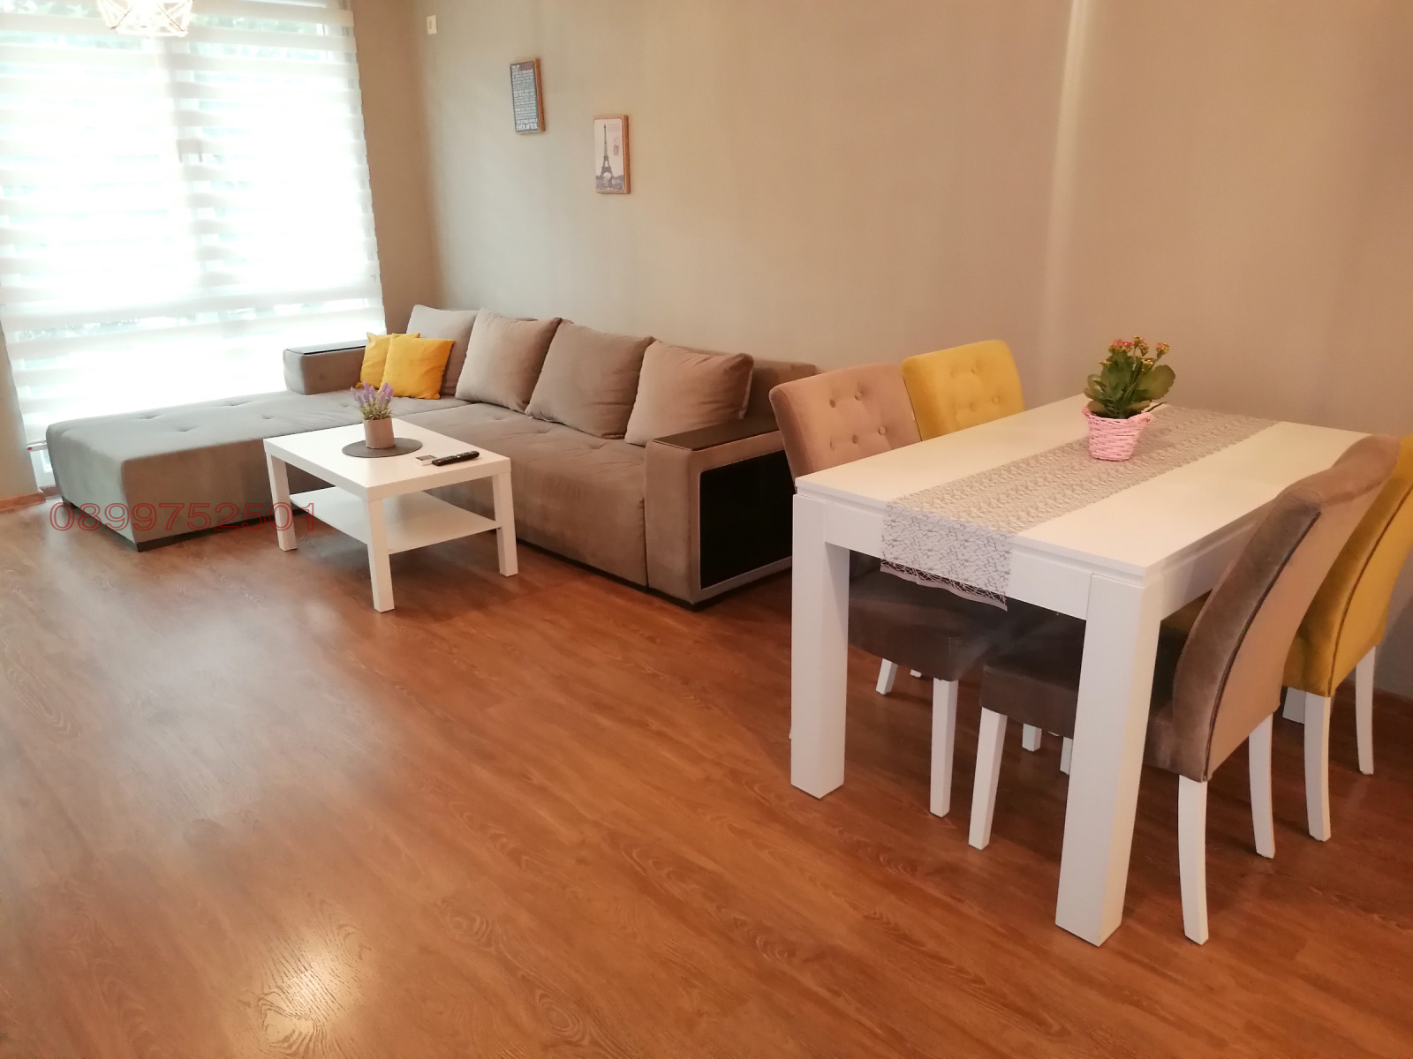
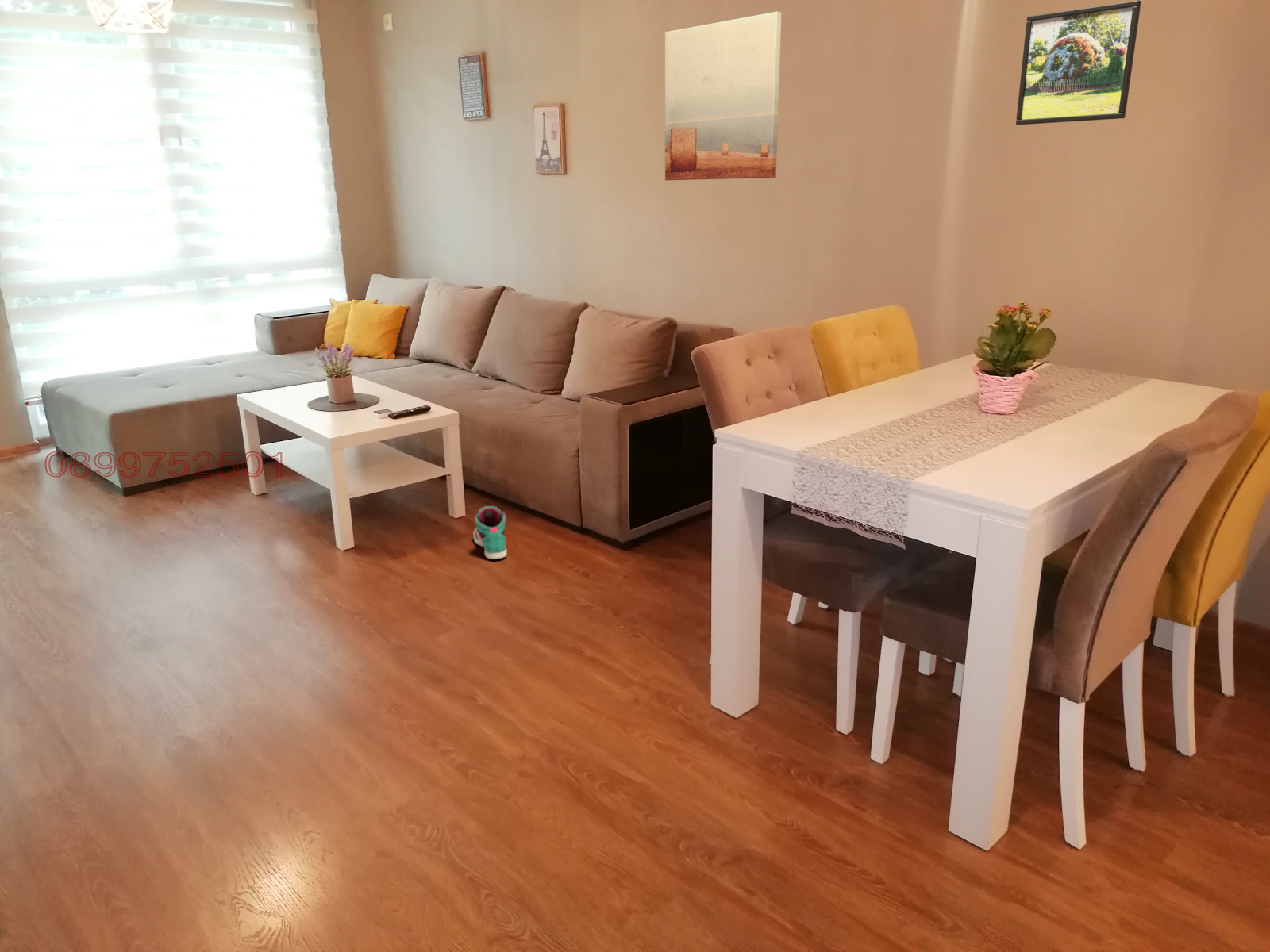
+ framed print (1075, 66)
+ wall art (719, 102)
+ sneaker (487, 526)
